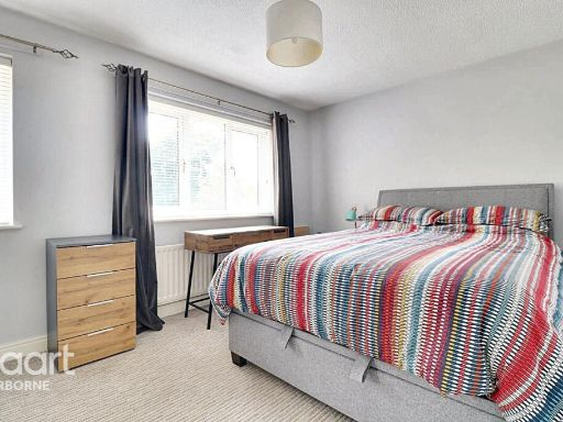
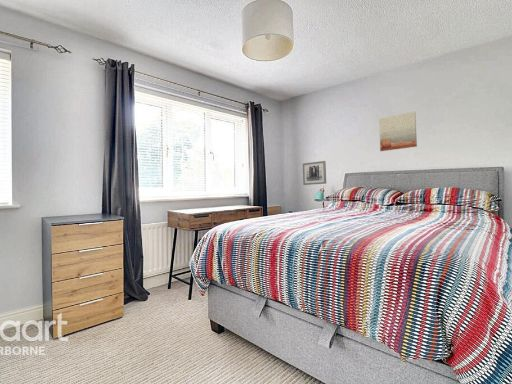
+ wall art (397, 132)
+ wall art (314, 173)
